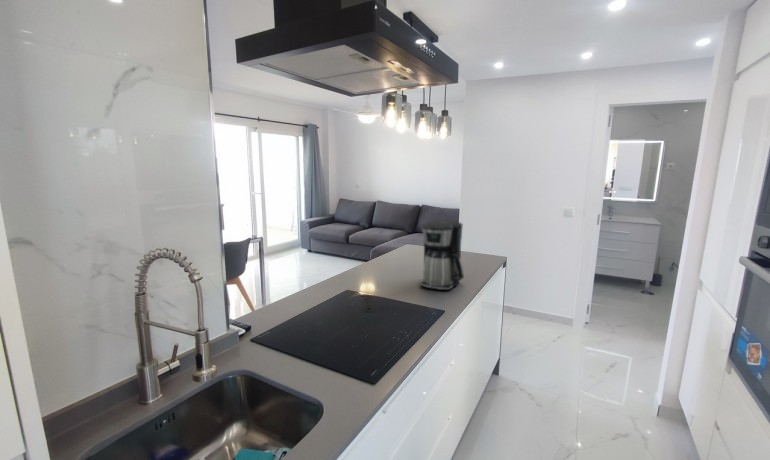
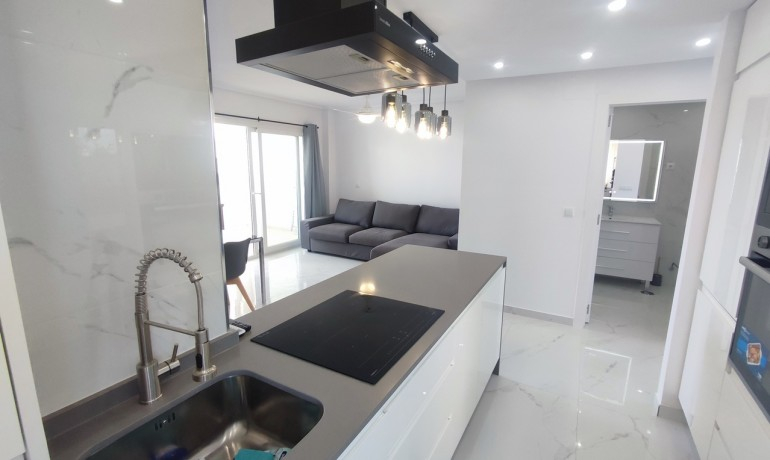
- coffee maker (447, 252)
